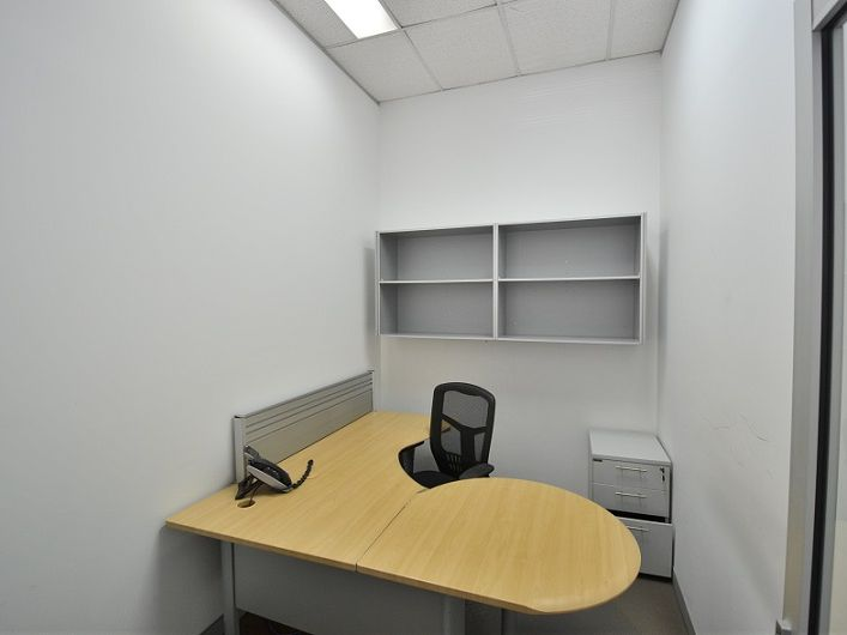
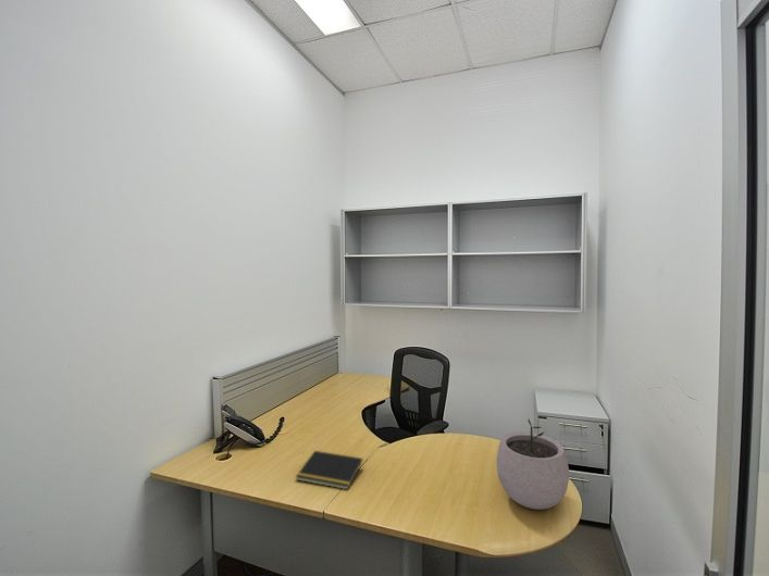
+ notepad (330, 468)
+ plant pot (531, 460)
